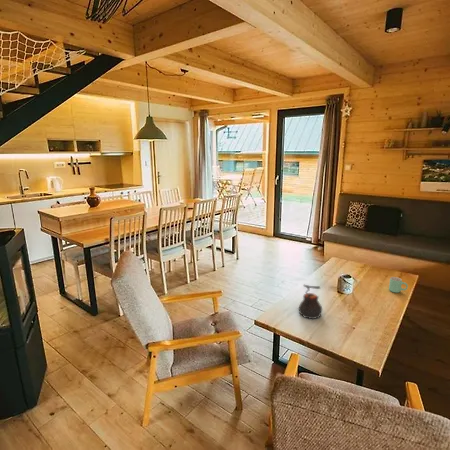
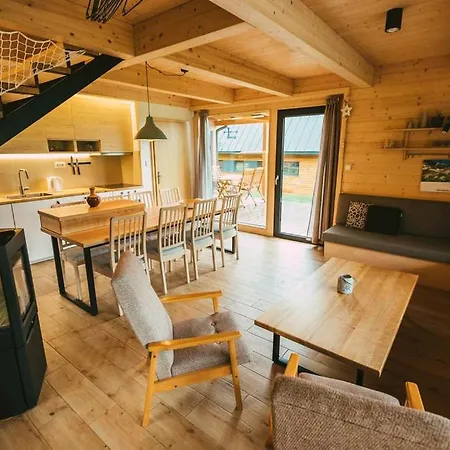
- mug (398, 285)
- teapot (310, 300)
